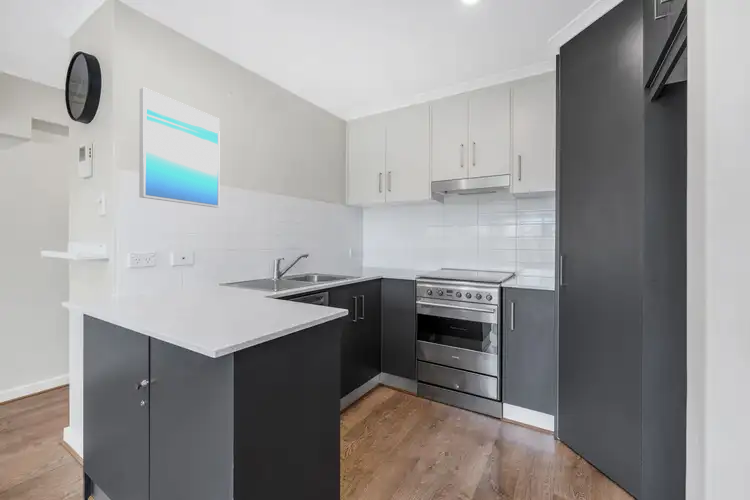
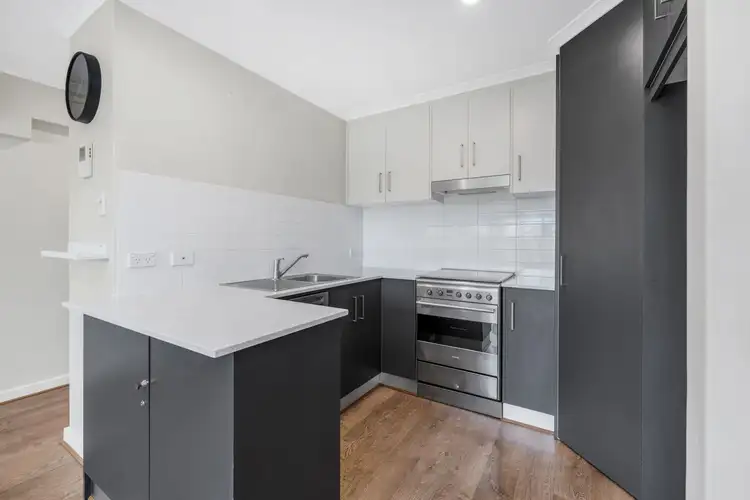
- wall art (183, 154)
